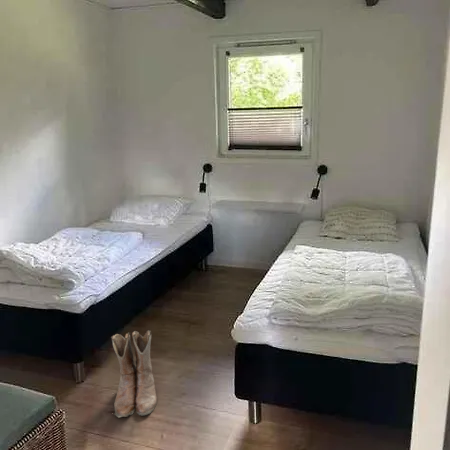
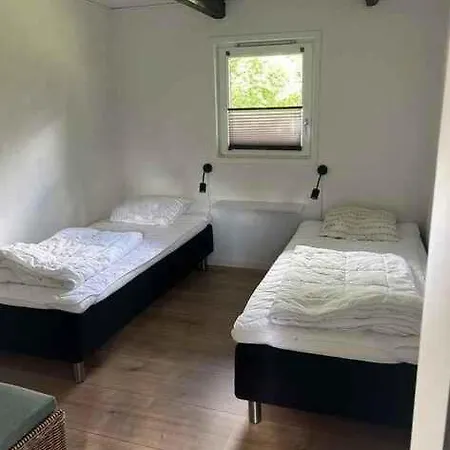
- boots (134, 369)
